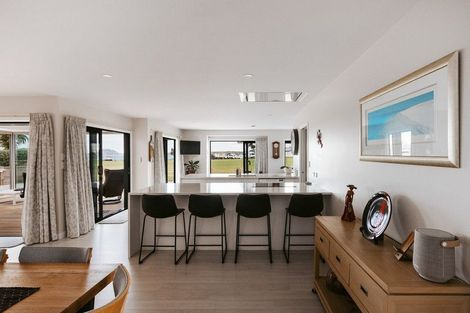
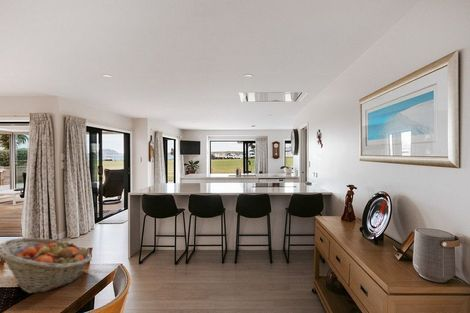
+ fruit basket (47, 258)
